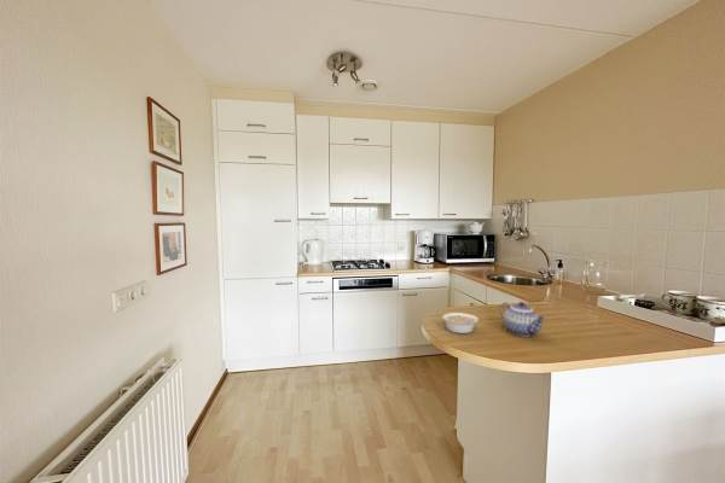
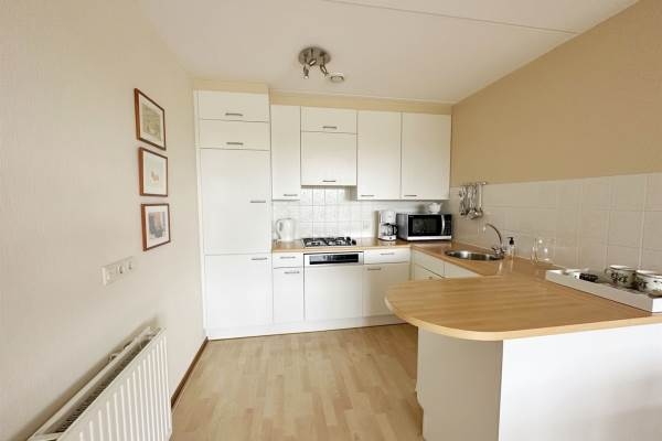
- legume (460, 321)
- teapot (521, 316)
